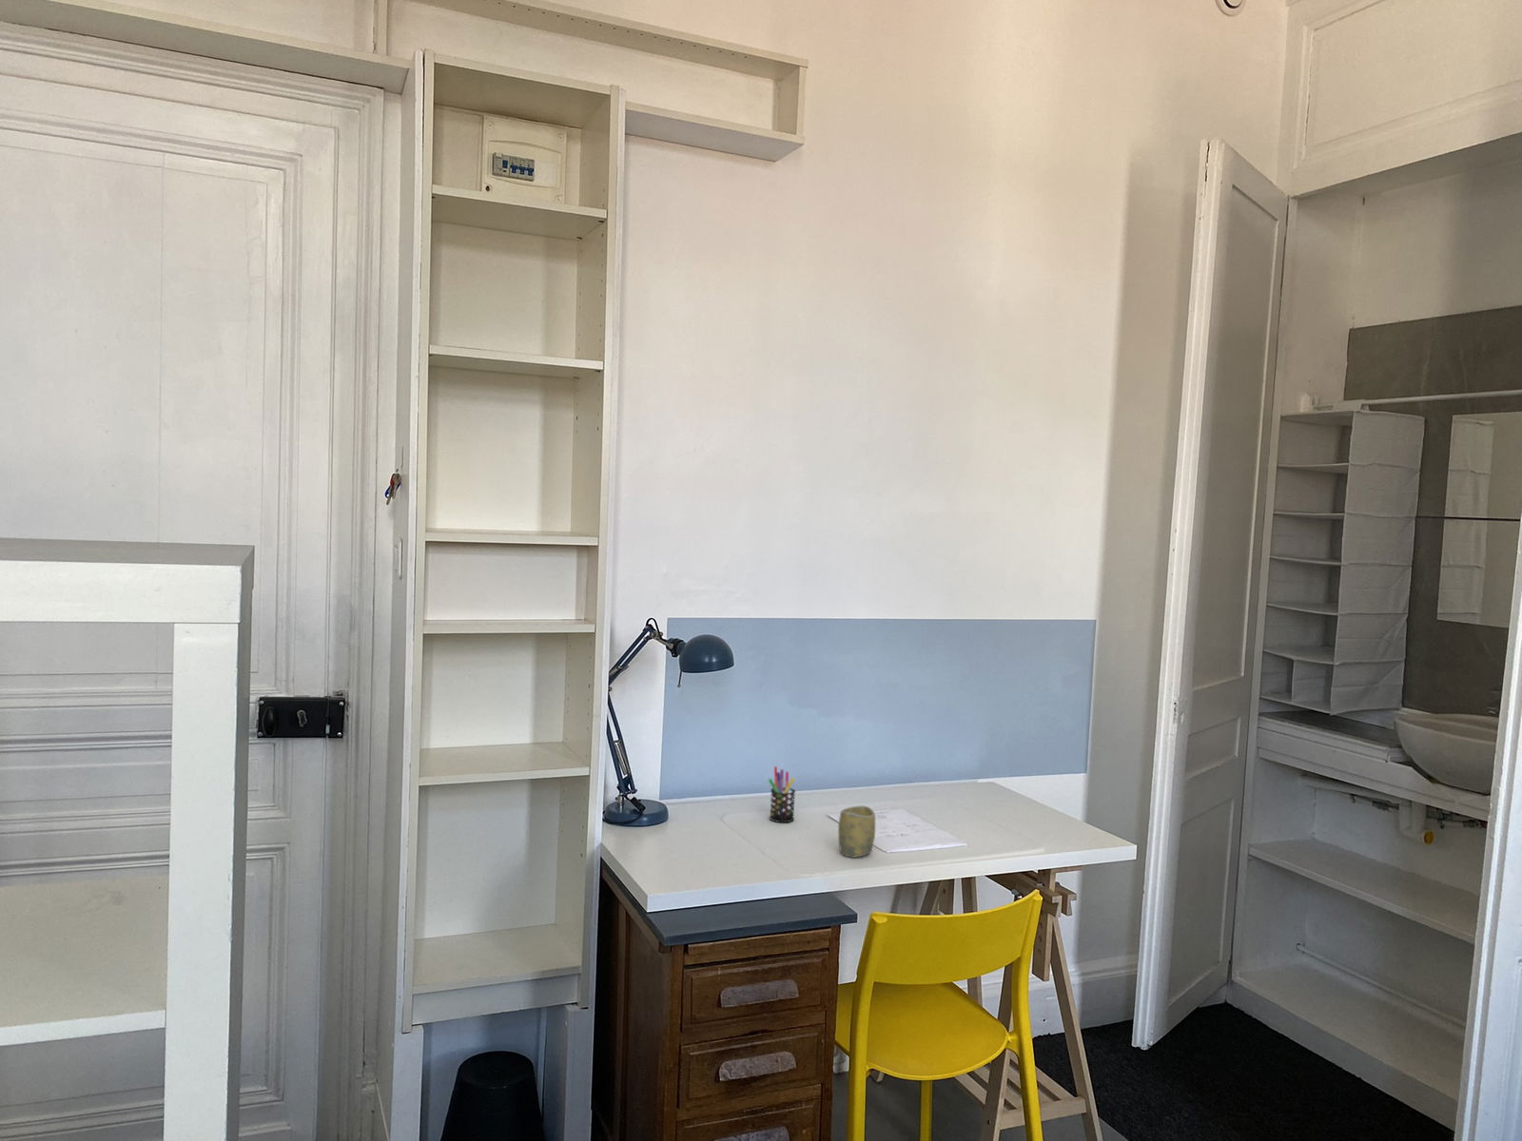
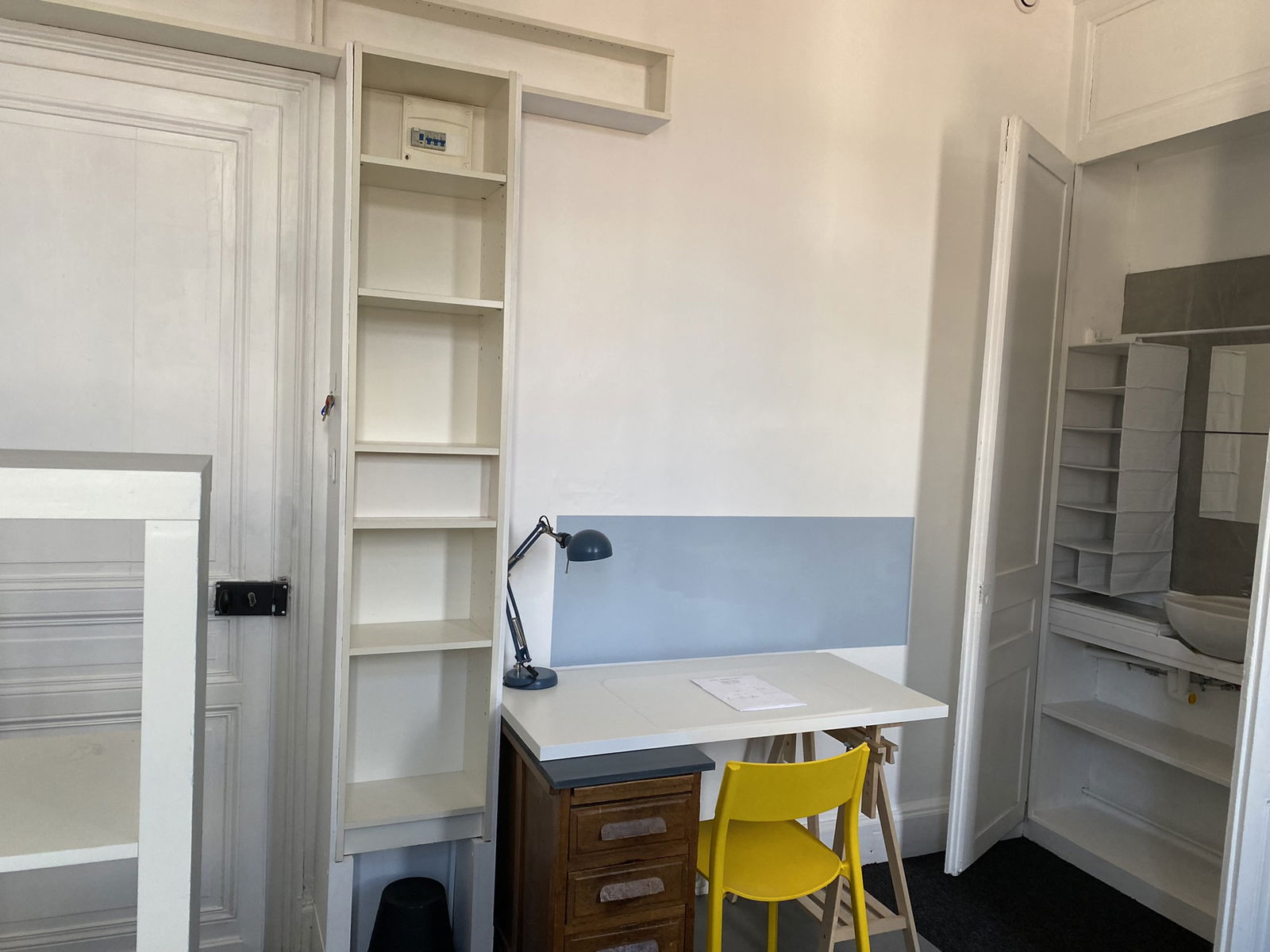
- cup (856, 831)
- pen holder (779, 793)
